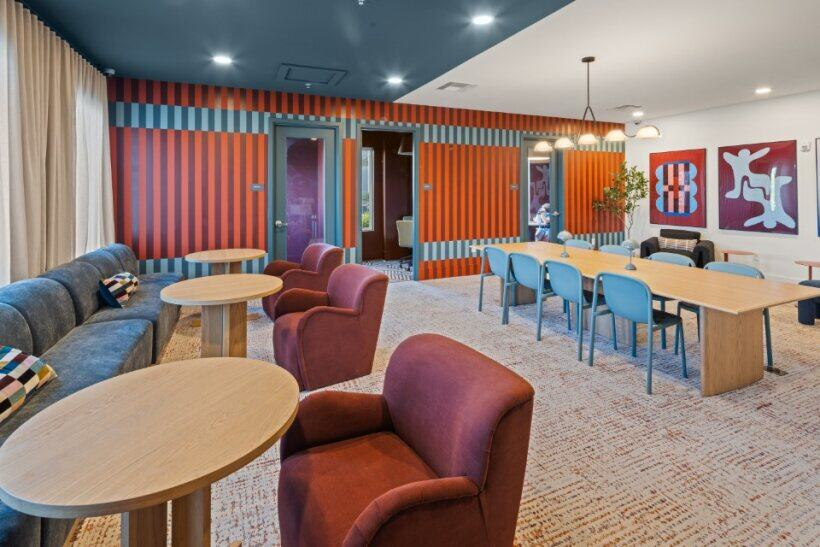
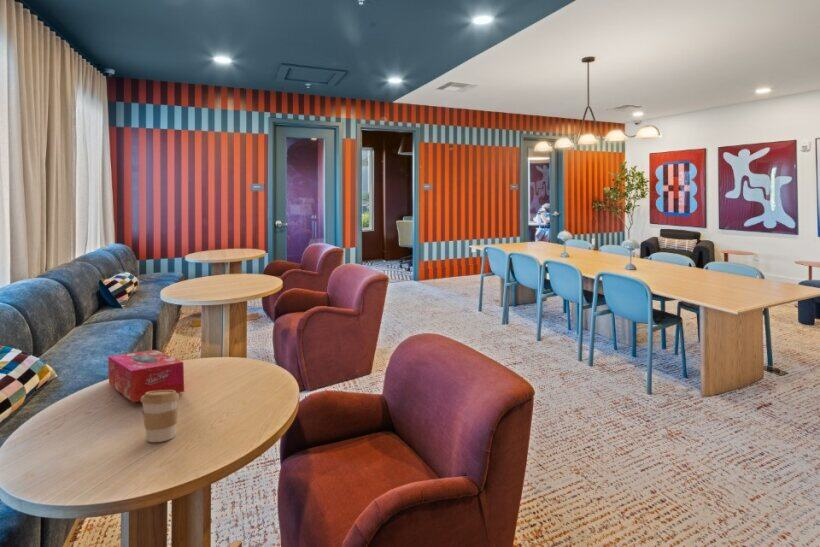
+ coffee cup (160, 413)
+ tissue box (145, 373)
